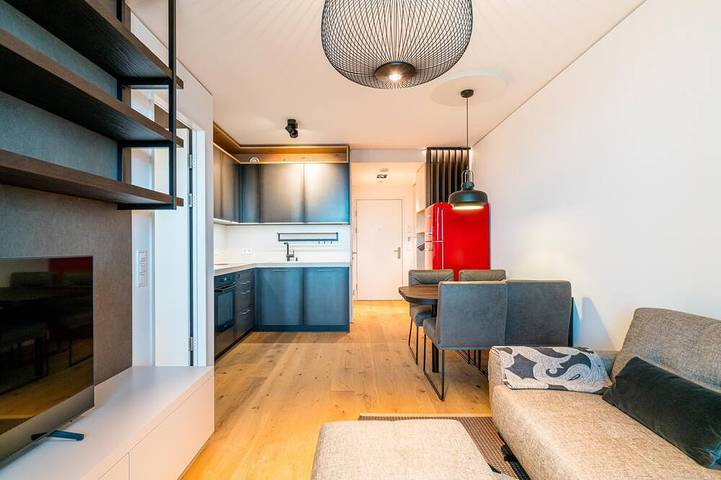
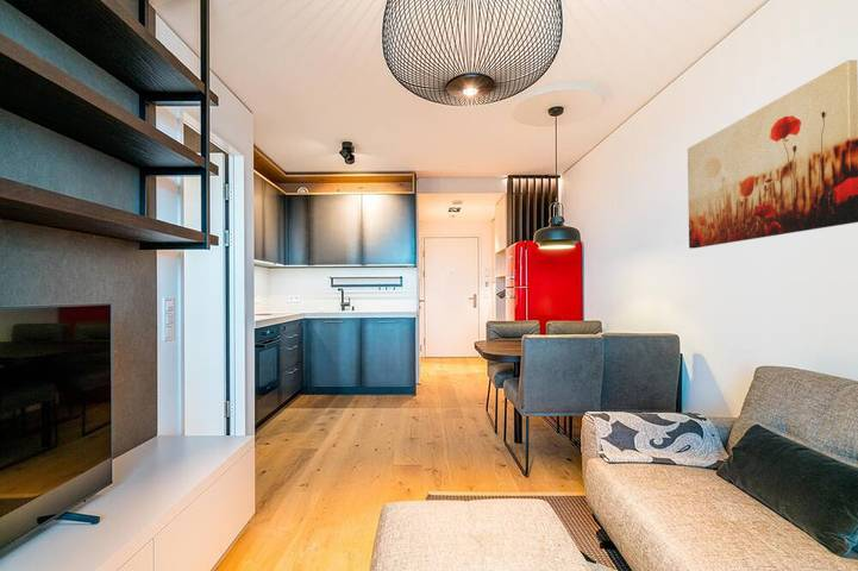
+ wall art (752, 176)
